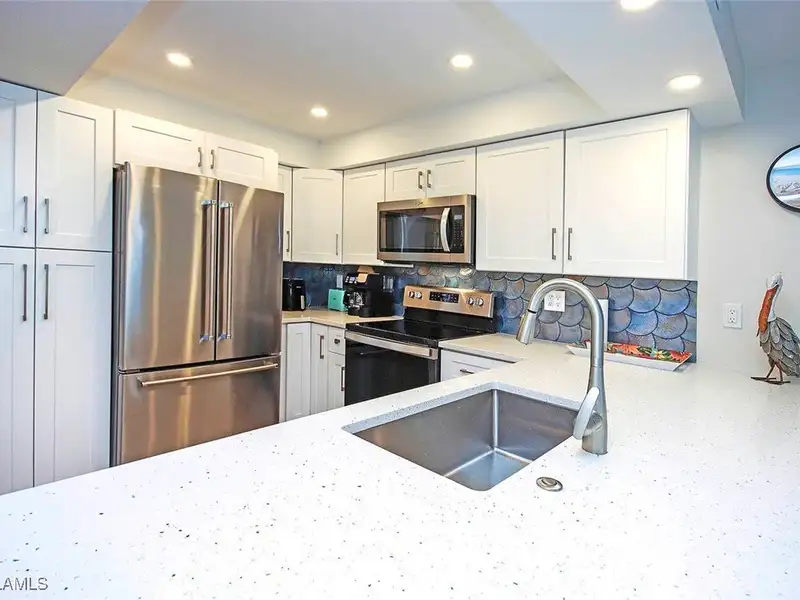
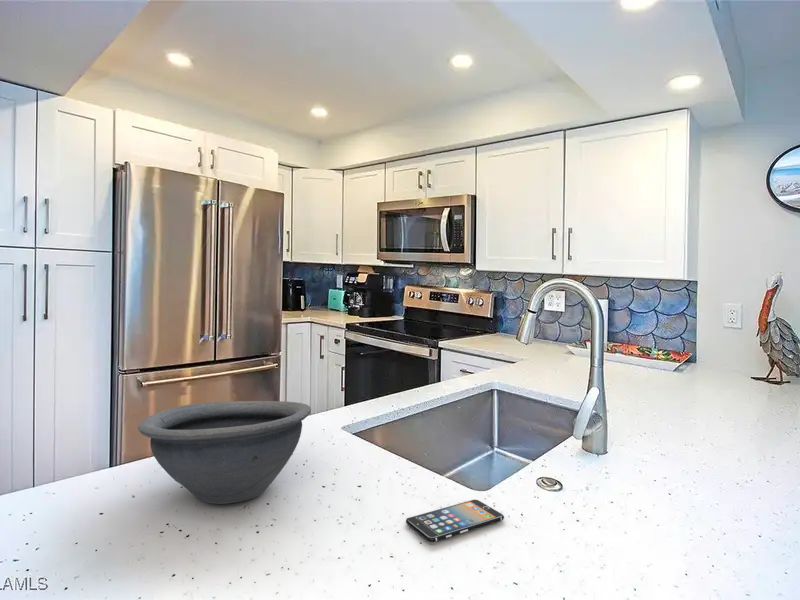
+ smartphone (455, 519)
+ bowl (230, 448)
